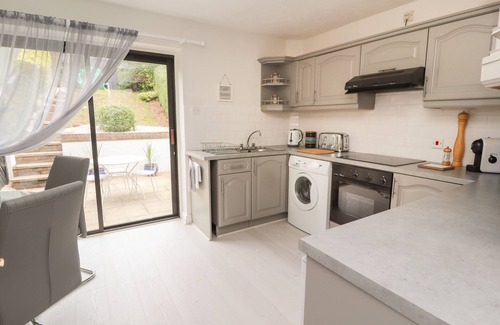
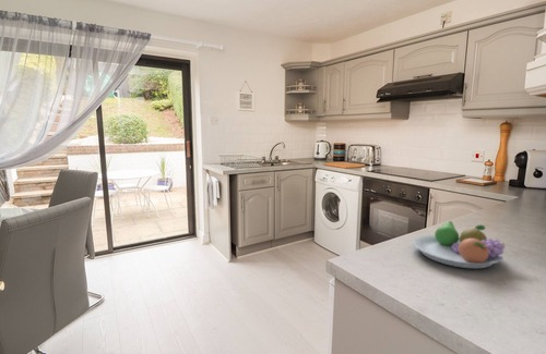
+ fruit bowl (455, 240)
